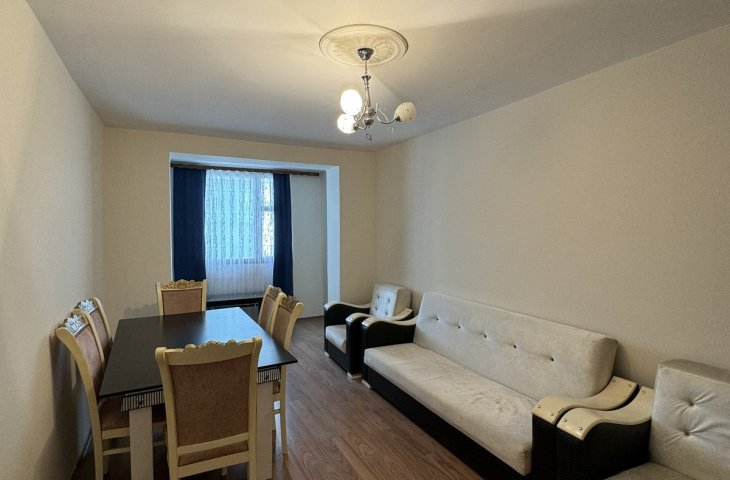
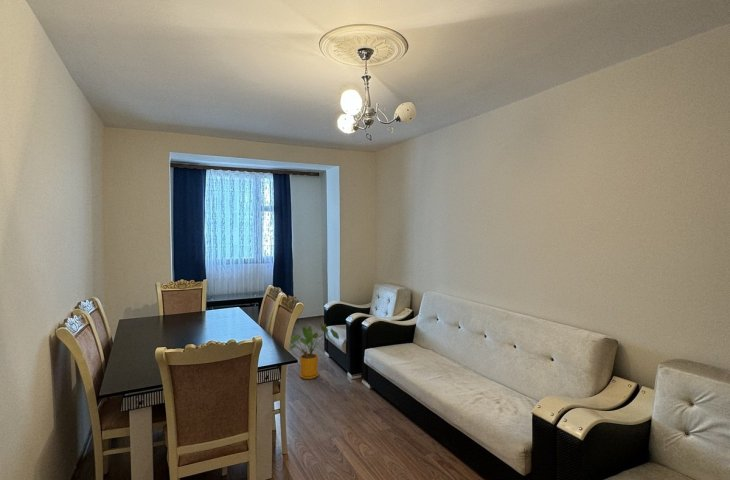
+ house plant (309, 350)
